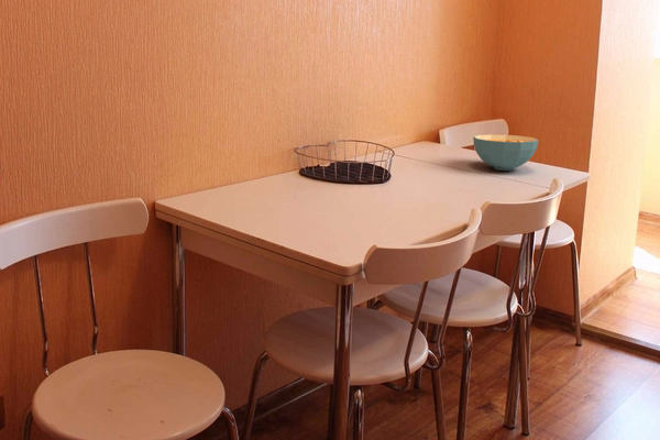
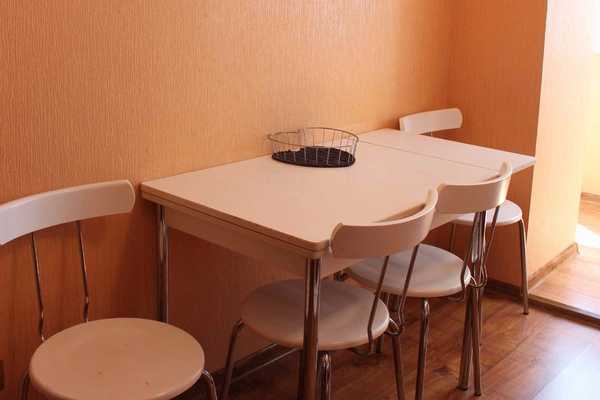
- cereal bowl (504, 153)
